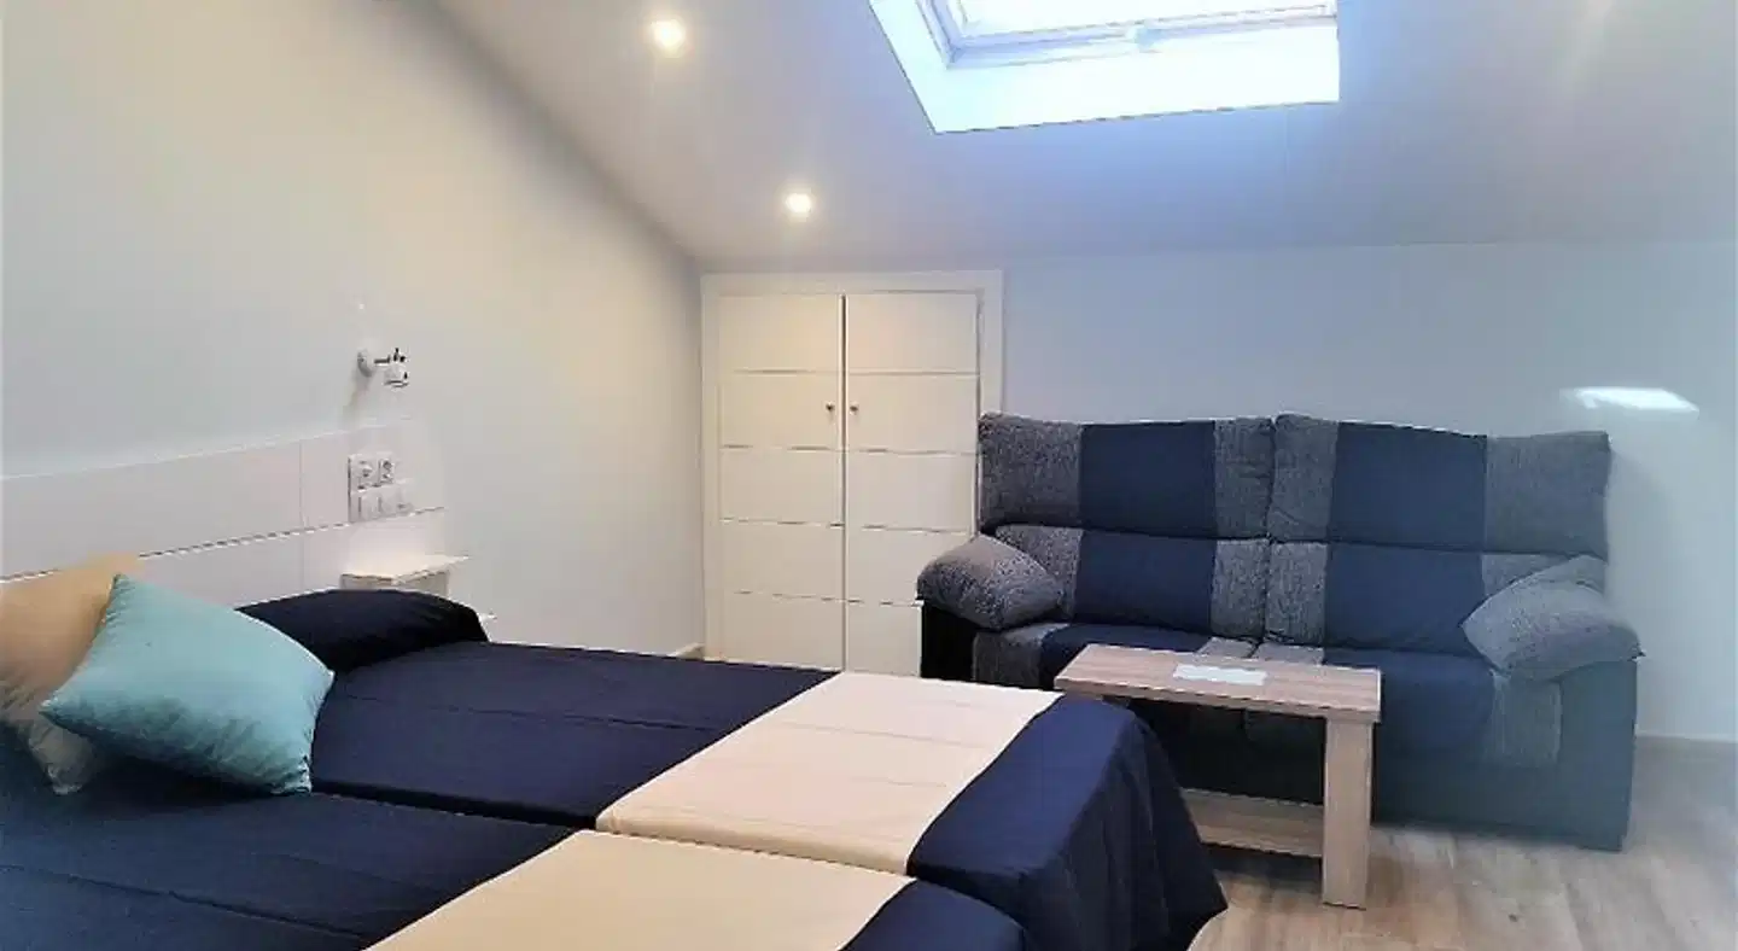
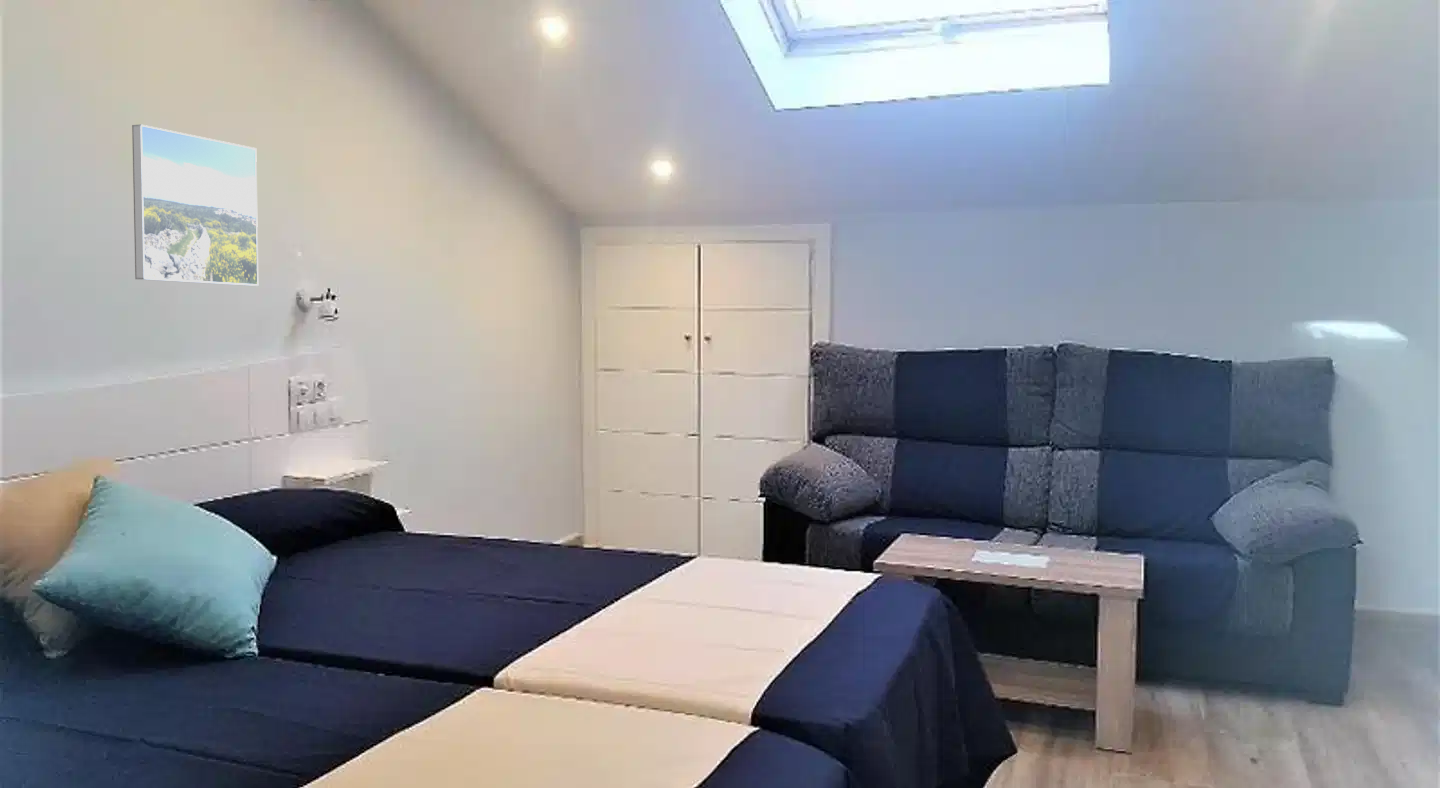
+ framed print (199, 210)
